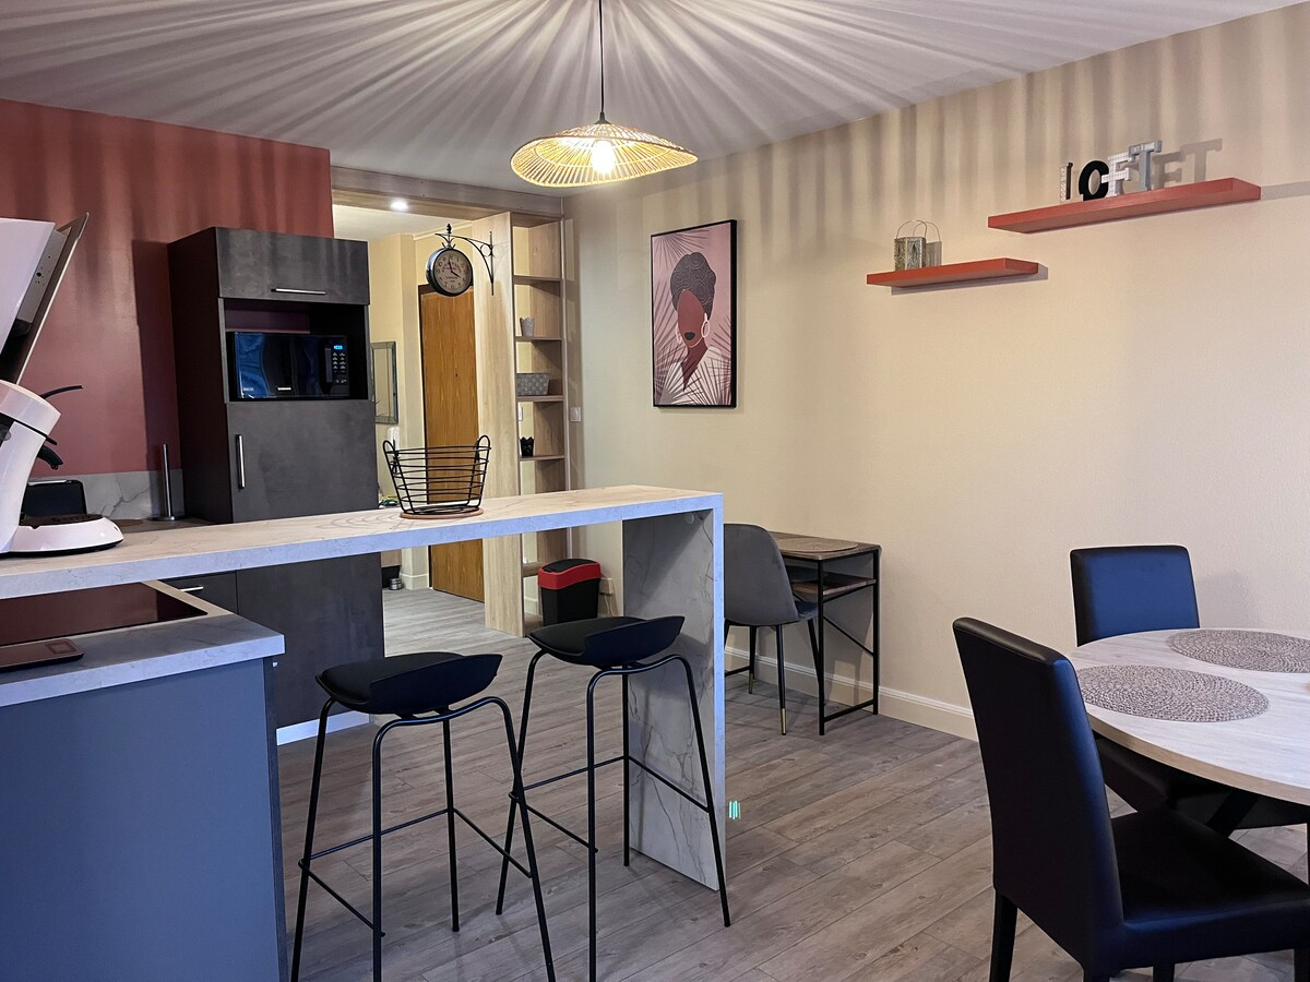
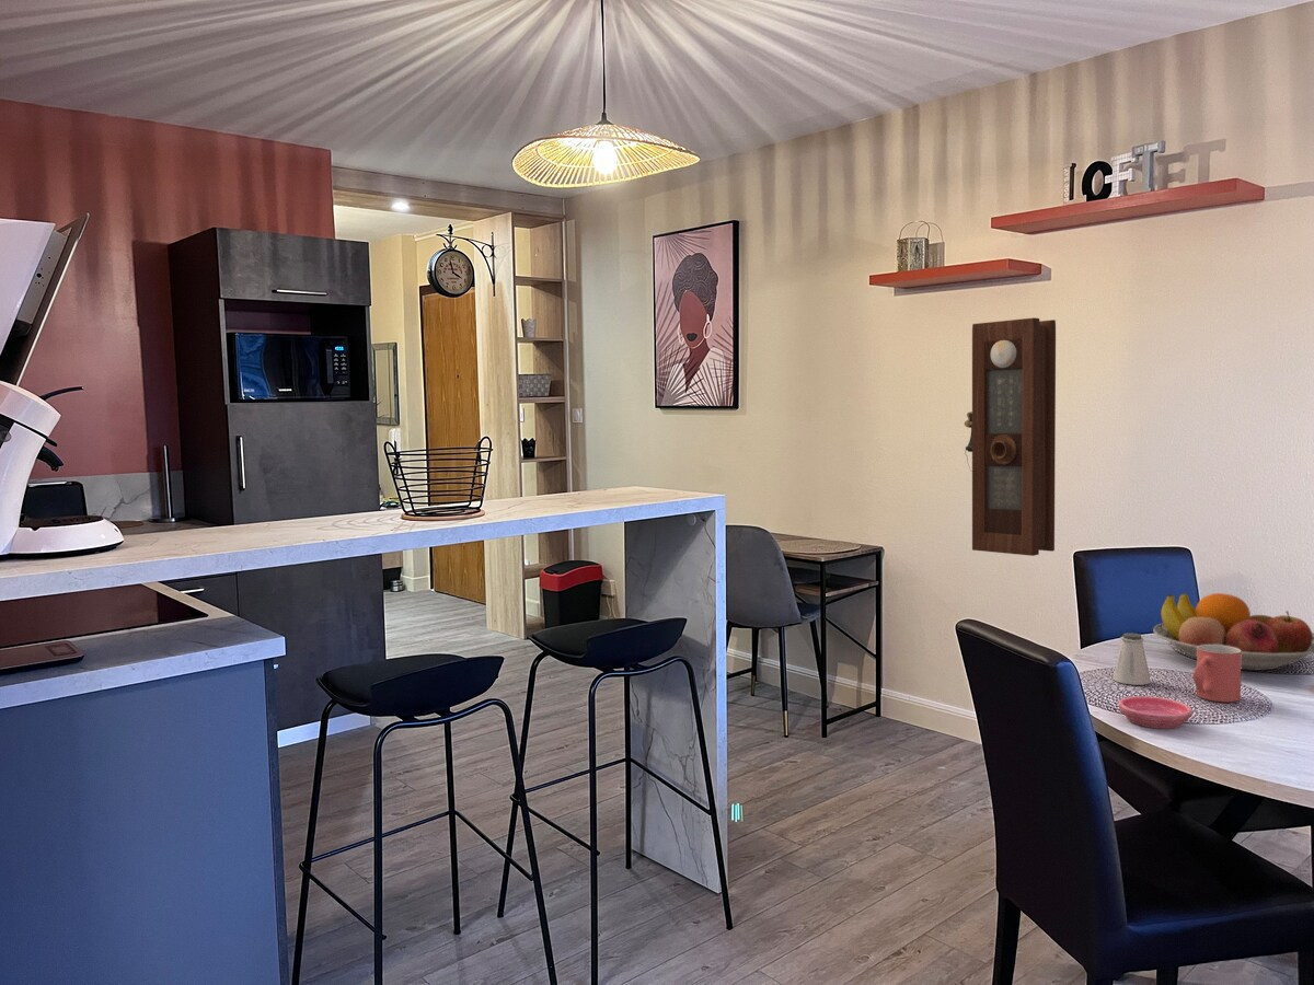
+ pendulum clock (1002, 437)
+ saucer (1154, 712)
+ saltshaker (1131, 657)
+ mug (1212, 674)
+ fruit bowl (1238, 628)
